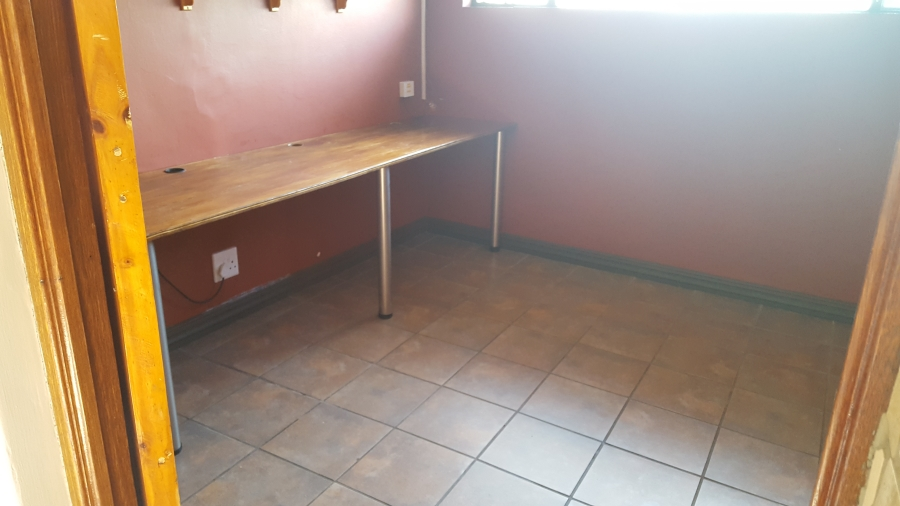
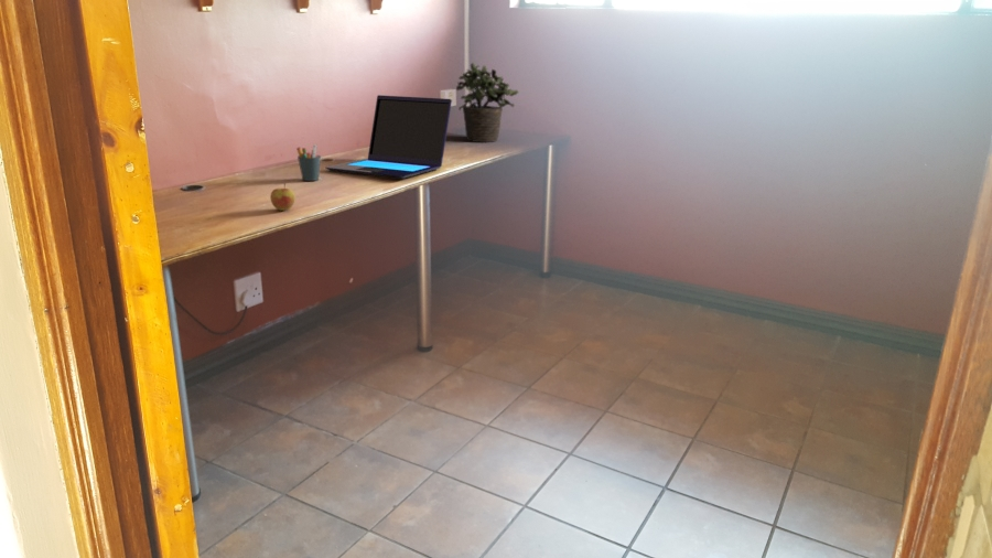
+ laptop (389, 133)
+ pen holder (309, 161)
+ potted plant (479, 101)
+ apple (282, 196)
